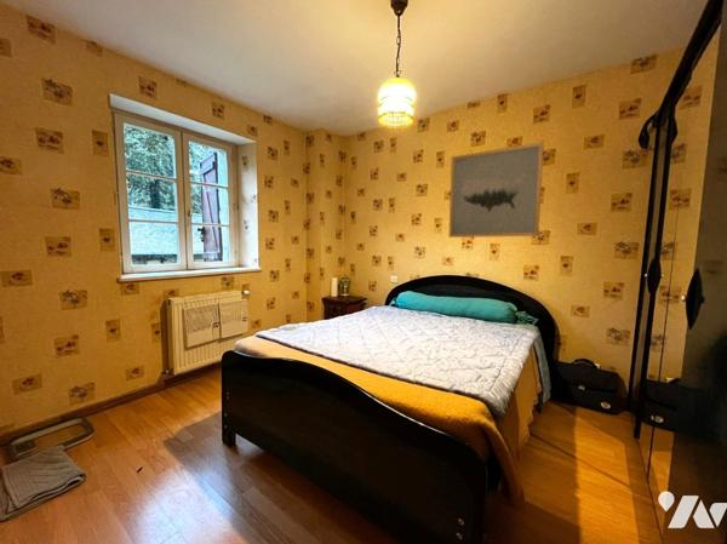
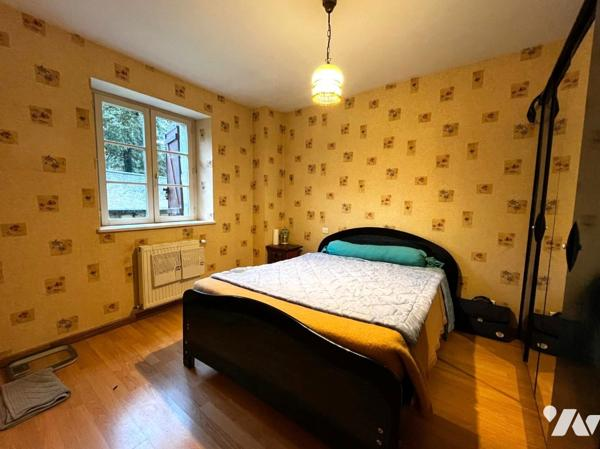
- wall art (492, 194)
